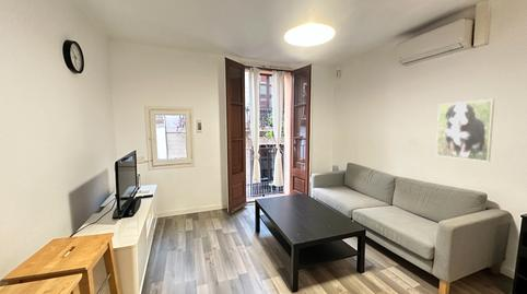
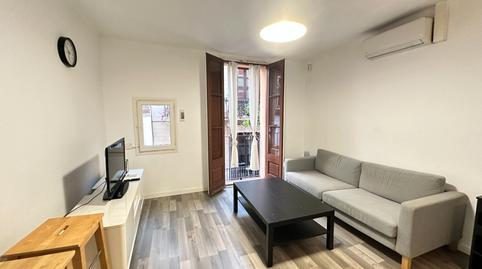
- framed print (461, 130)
